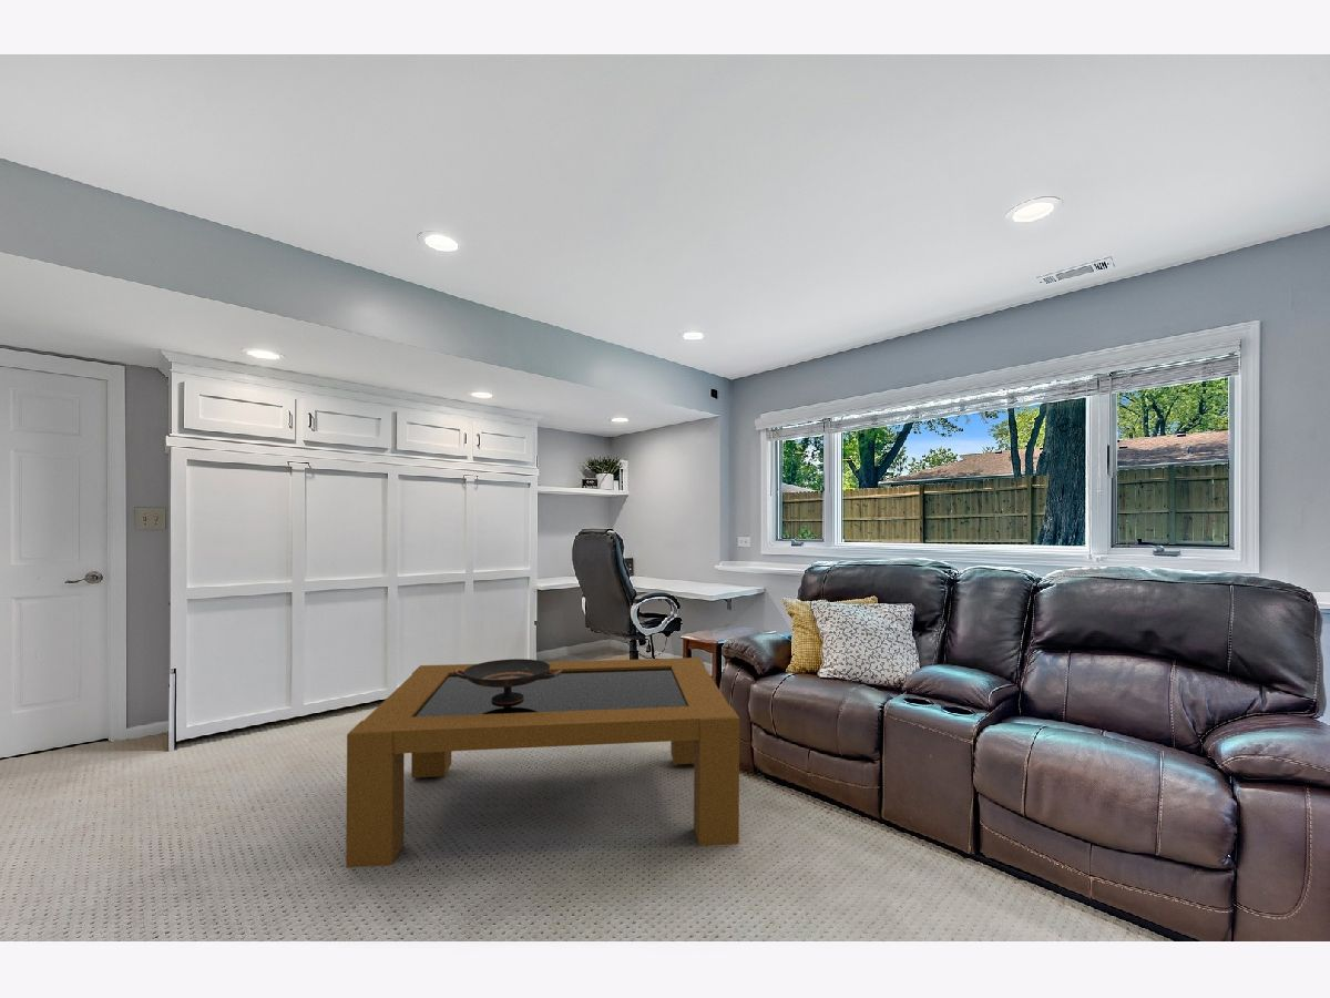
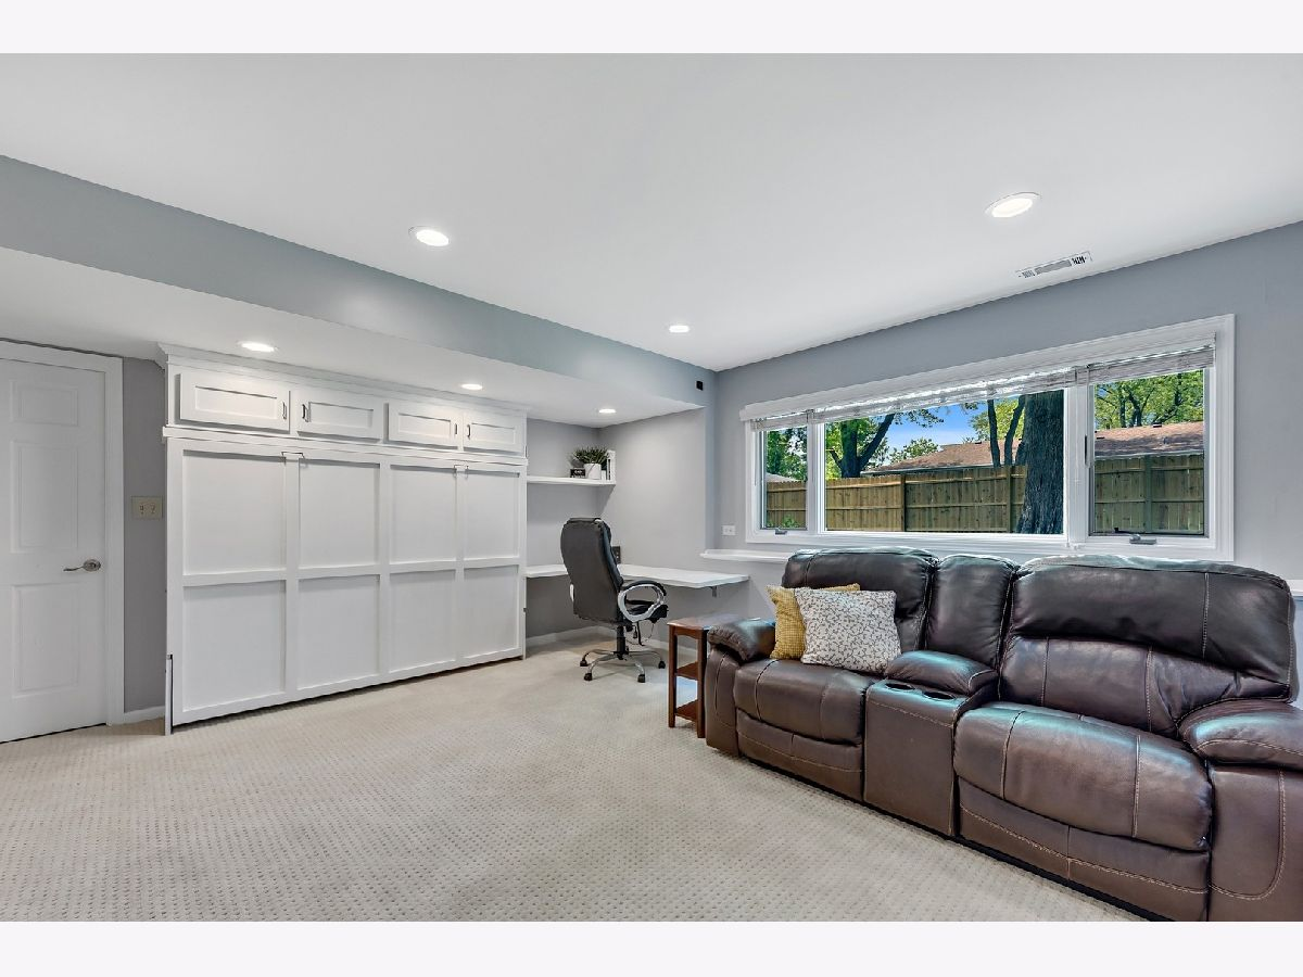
- coffee table (557, 744)
- decorative bowl (508, 679)
